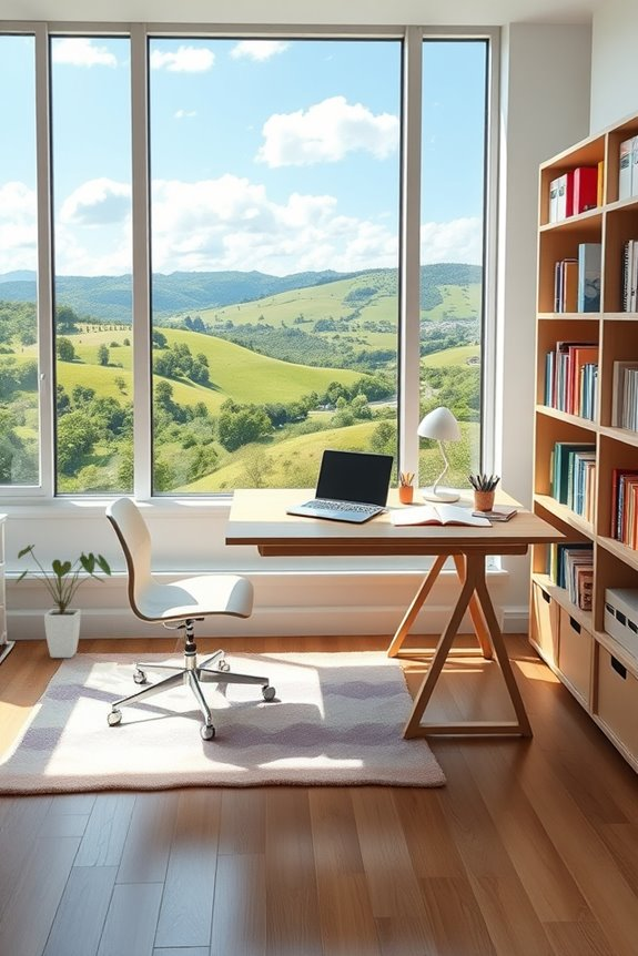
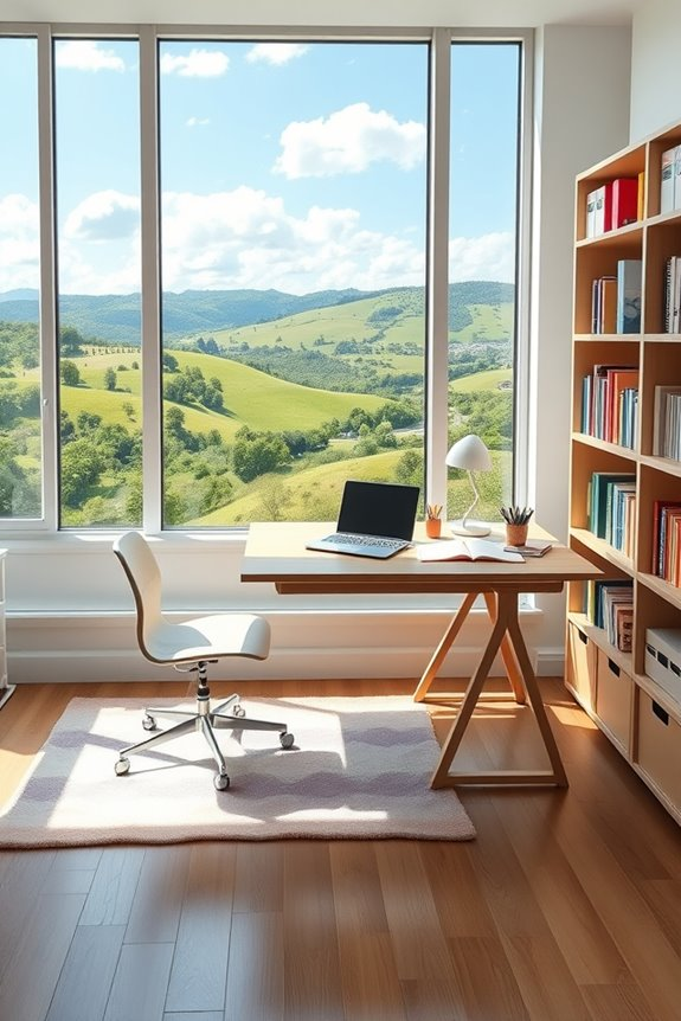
- house plant (61, 602)
